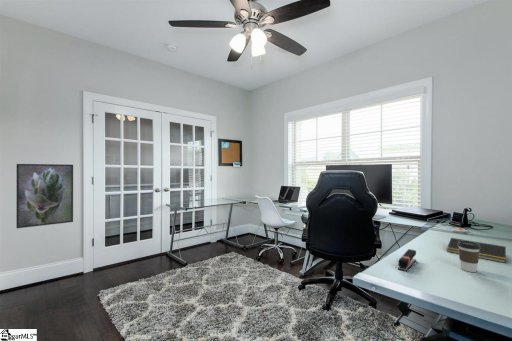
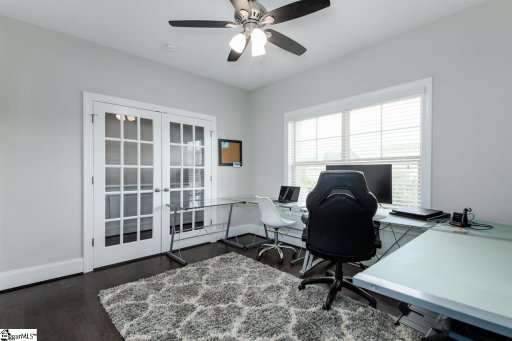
- coffee cup (468, 256)
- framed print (46, 194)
- stapler (407, 259)
- notepad (479, 249)
